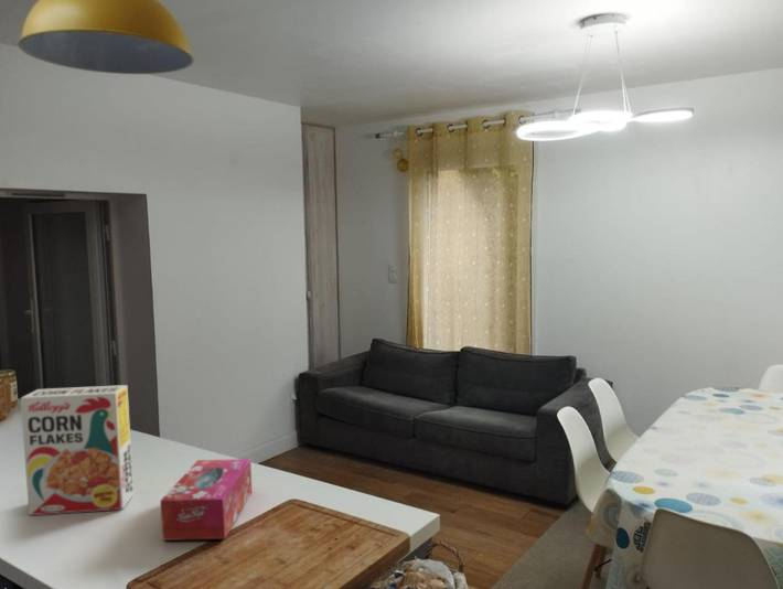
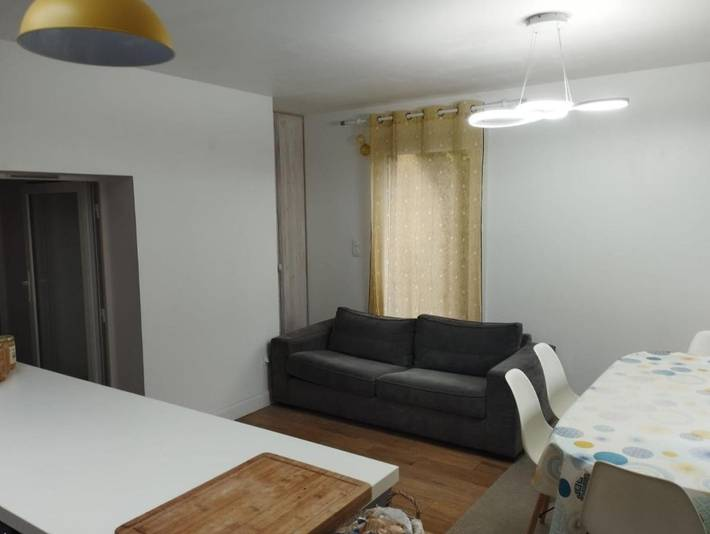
- tissue box (210, 495)
- cereal box (79, 448)
